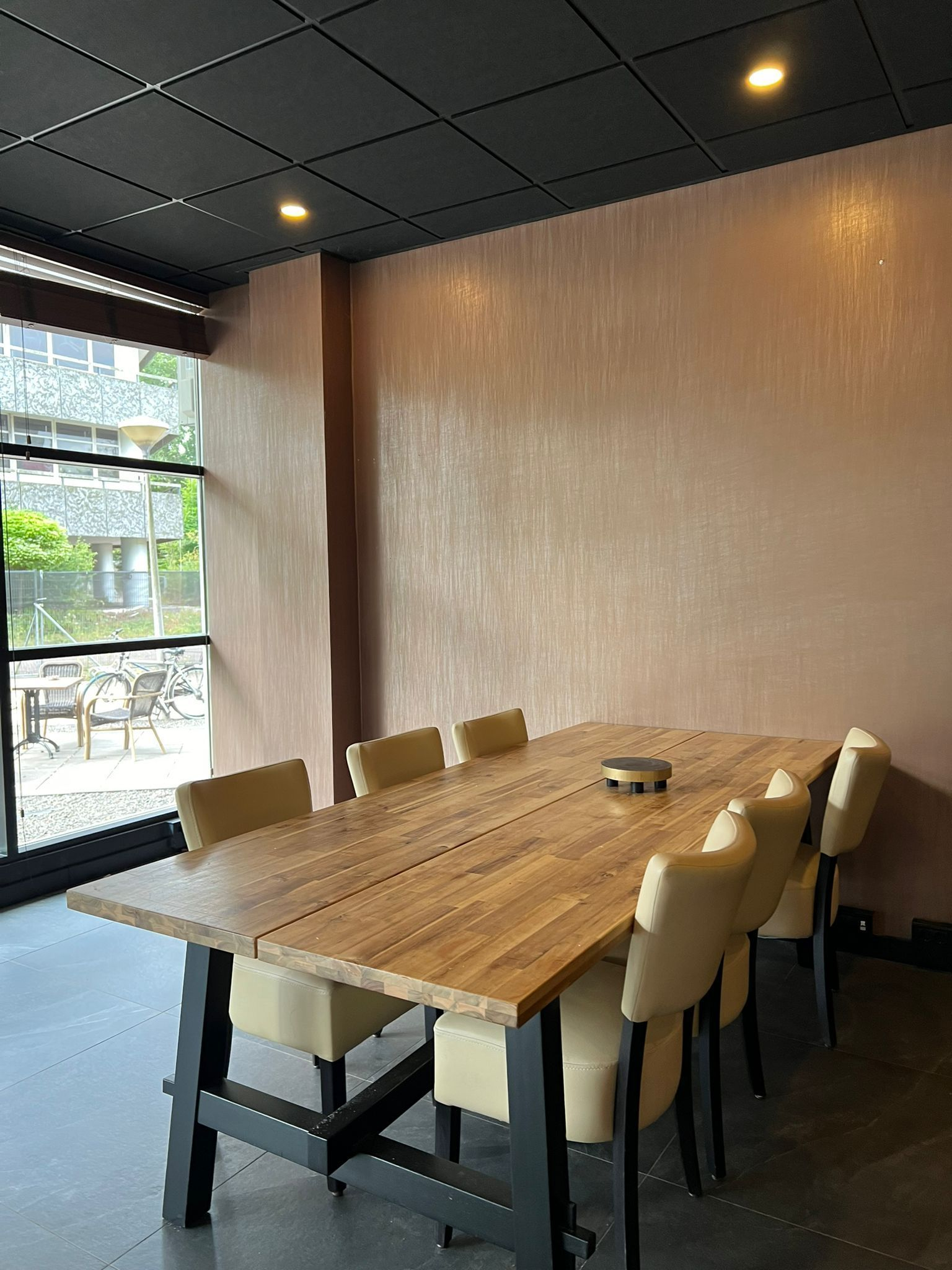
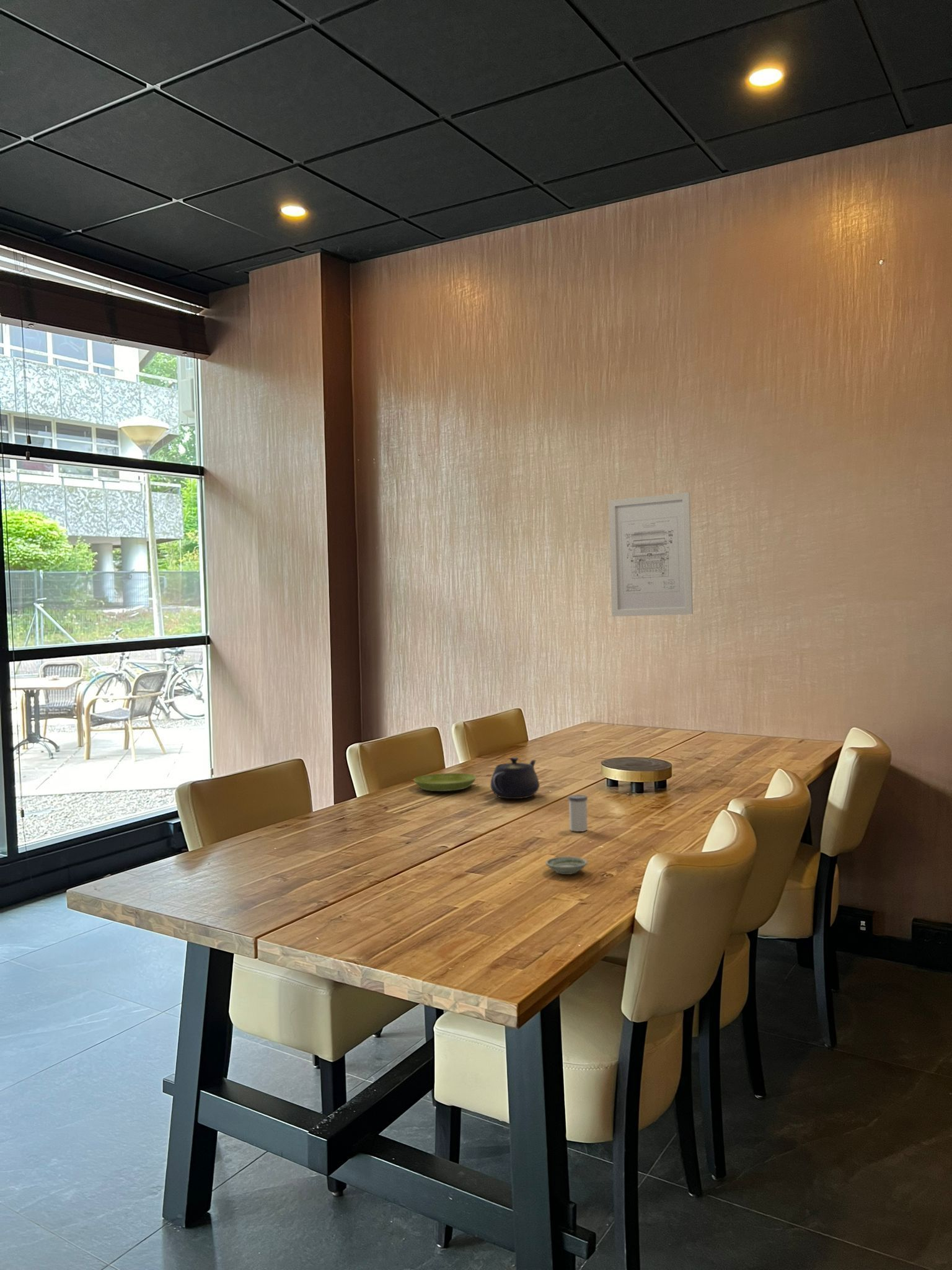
+ teapot (516, 776)
+ wall art (650, 556)
+ salt shaker (578, 813)
+ saucer (445, 783)
+ saucer (566, 866)
